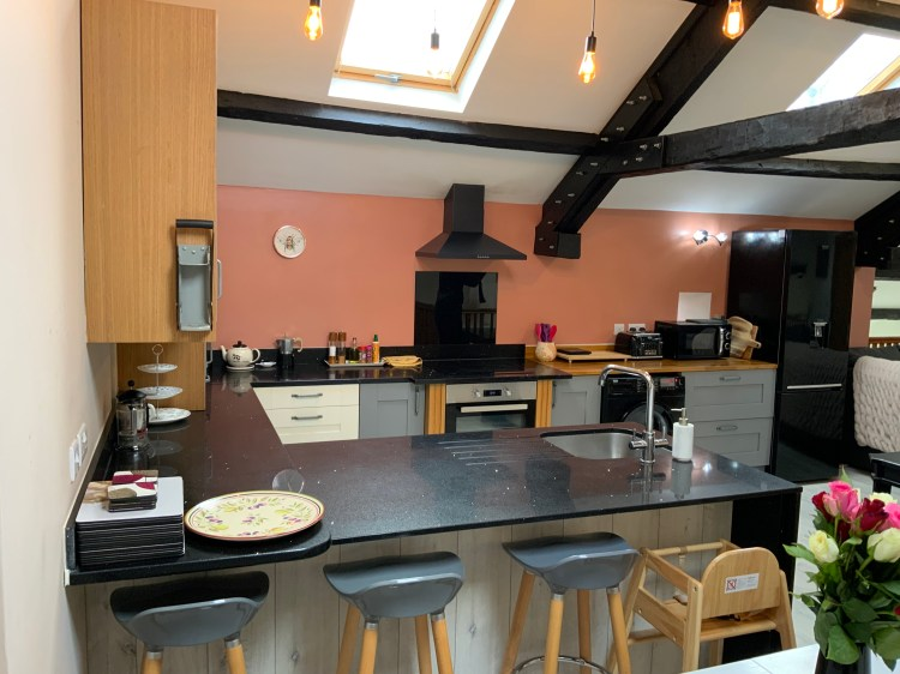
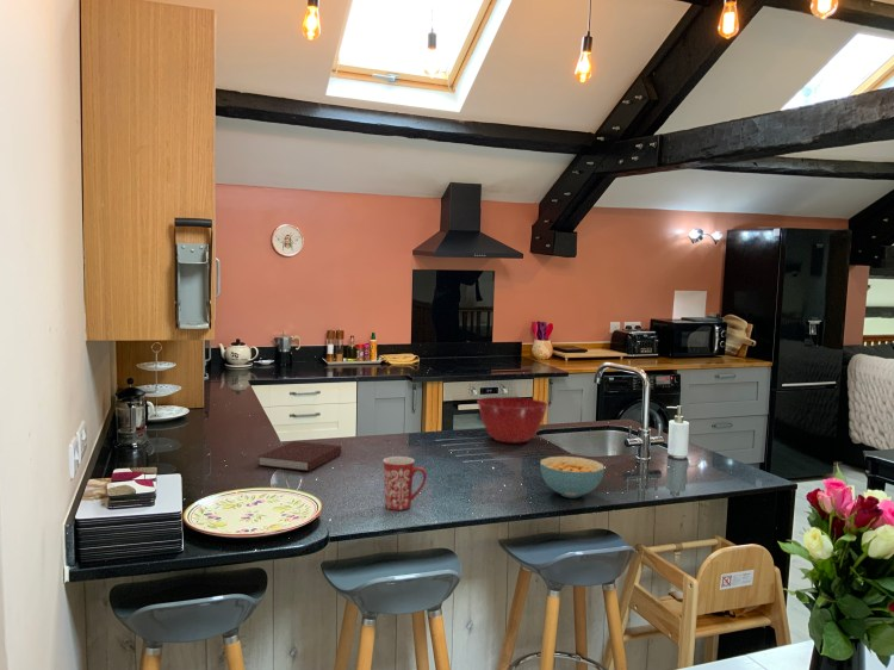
+ mug (404, 483)
+ notebook (300, 454)
+ cereal bowl (571, 479)
+ mixing bowl (511, 420)
